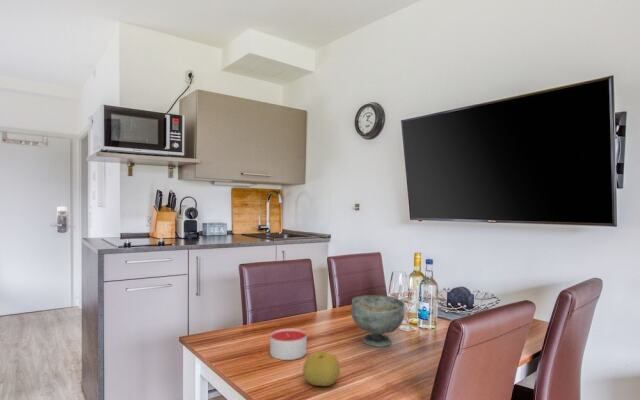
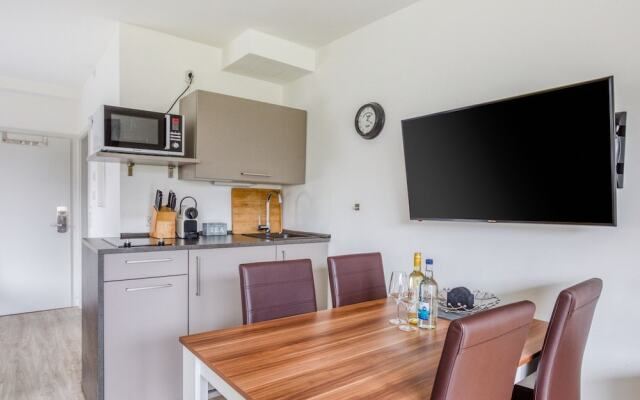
- candle (288, 343)
- fruit (321, 368)
- bowl (378, 321)
